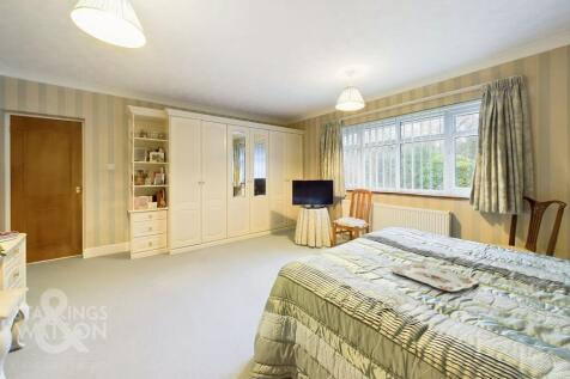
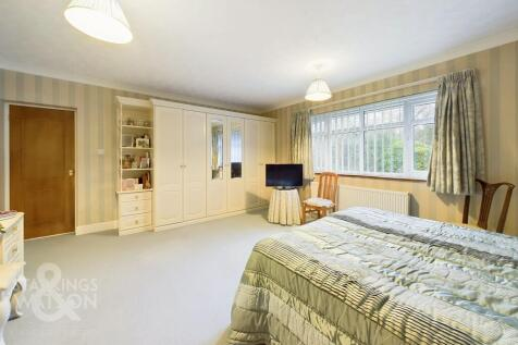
- serving tray (431, 275)
